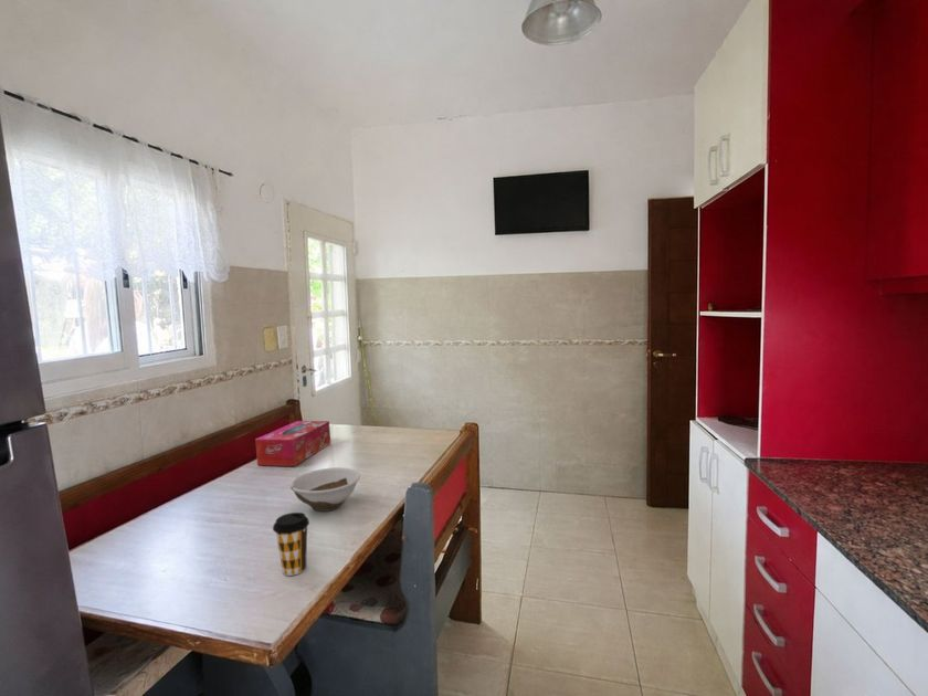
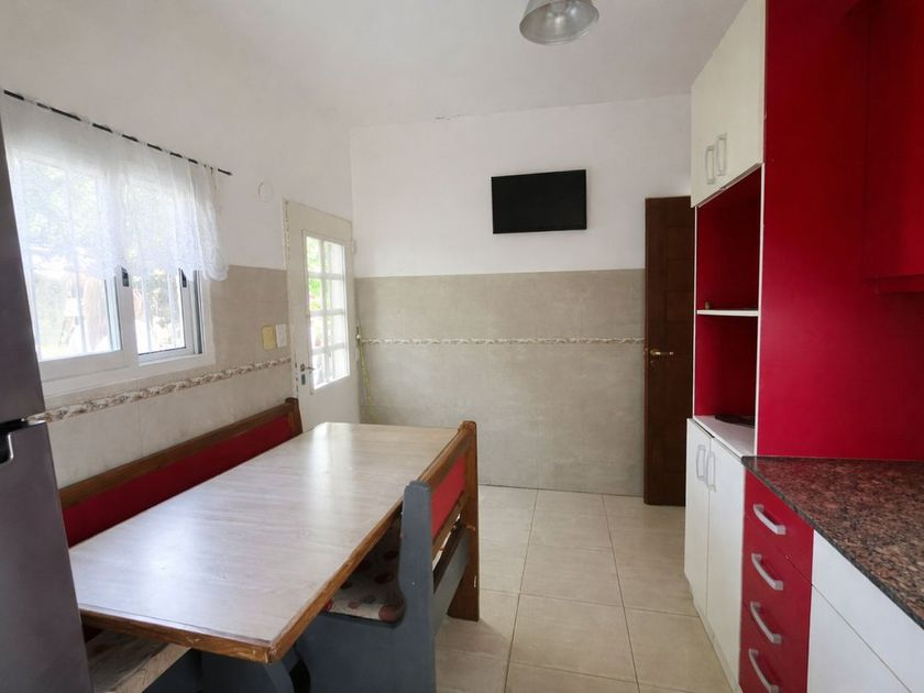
- tissue box (295, 441)
- coffee cup (292, 544)
- bowl (326, 492)
